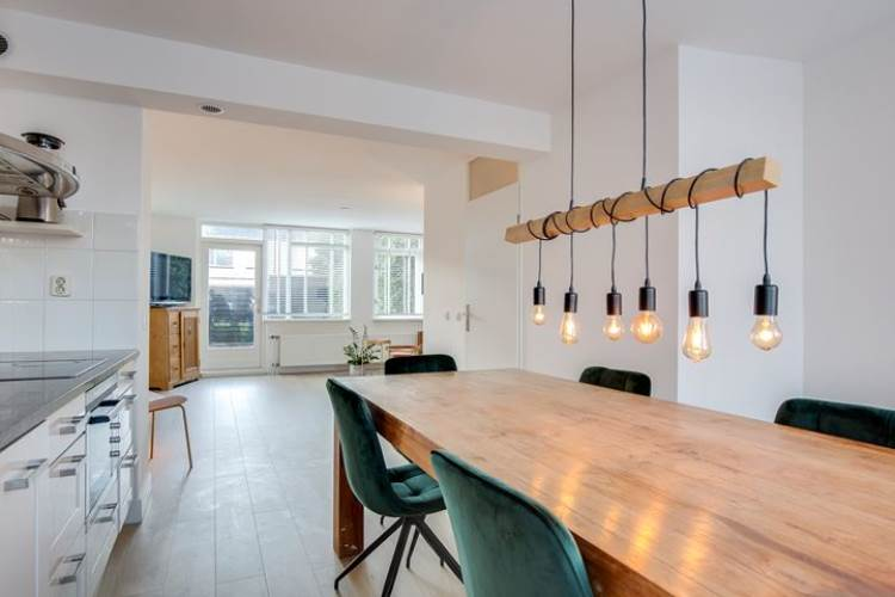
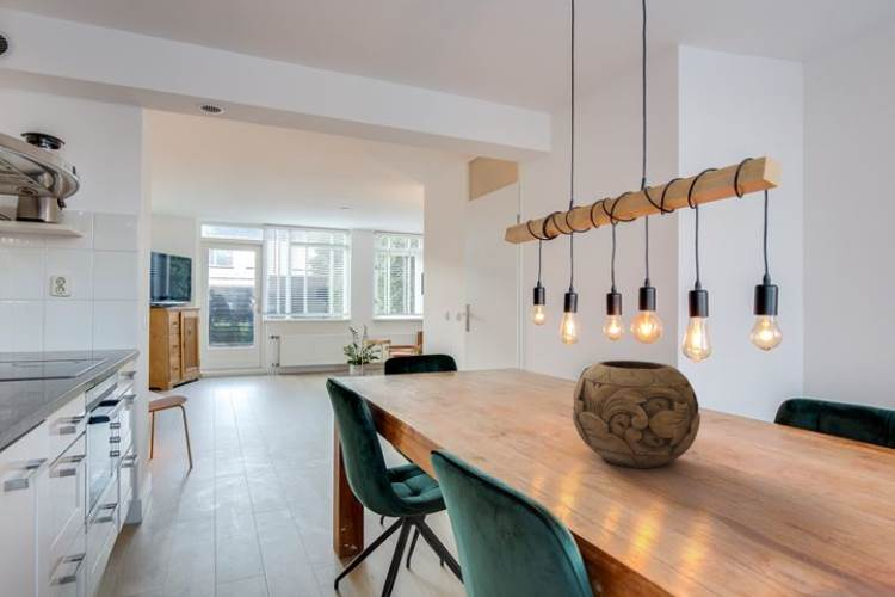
+ decorative bowl (632, 411)
